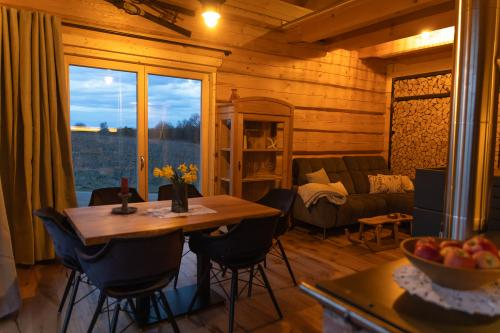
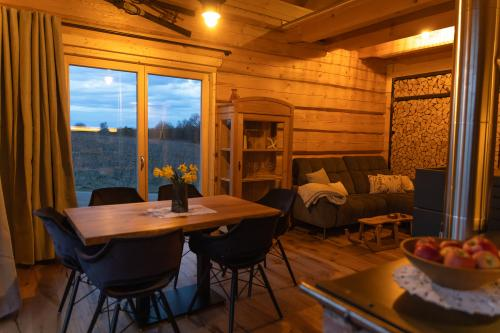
- candle holder (125, 194)
